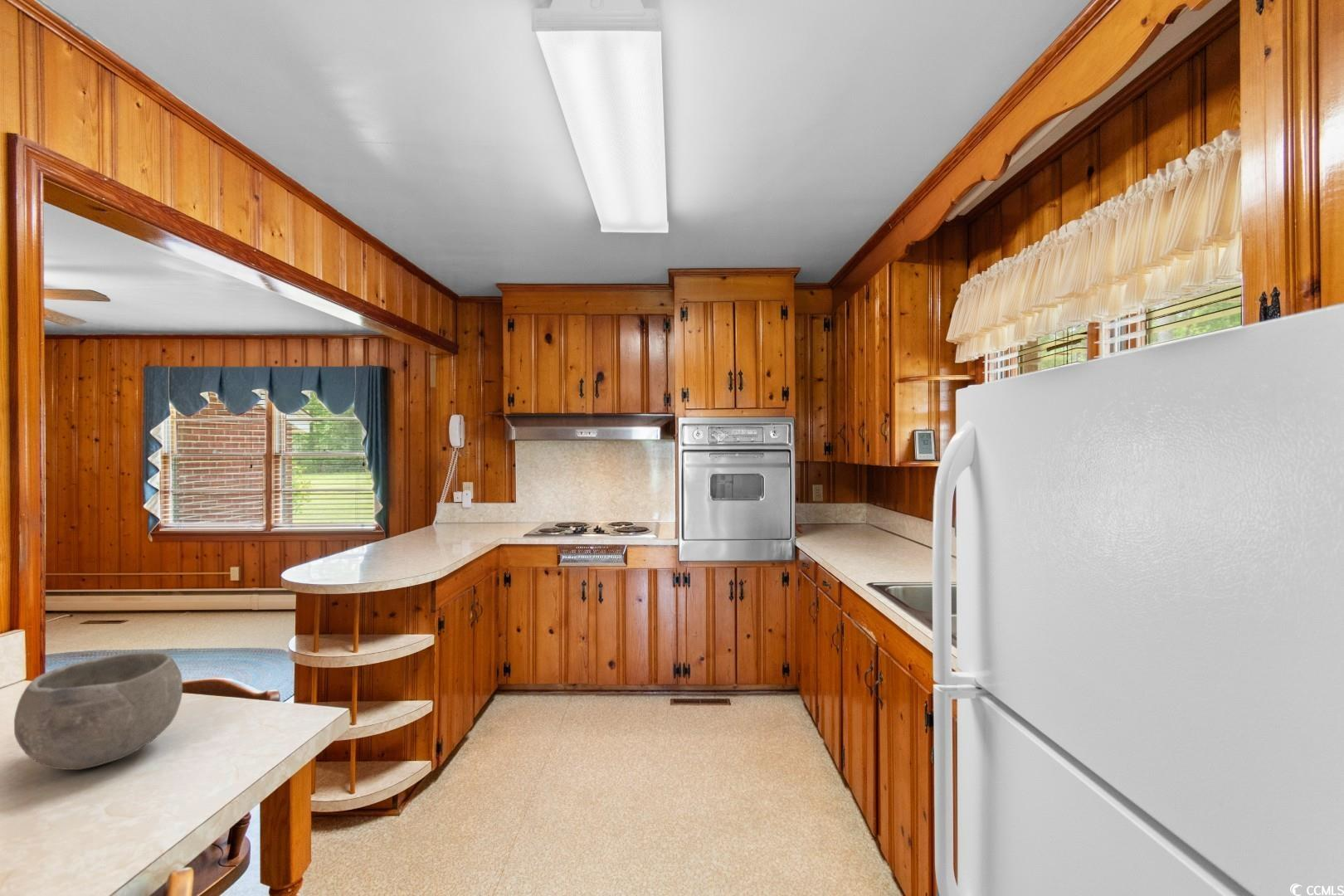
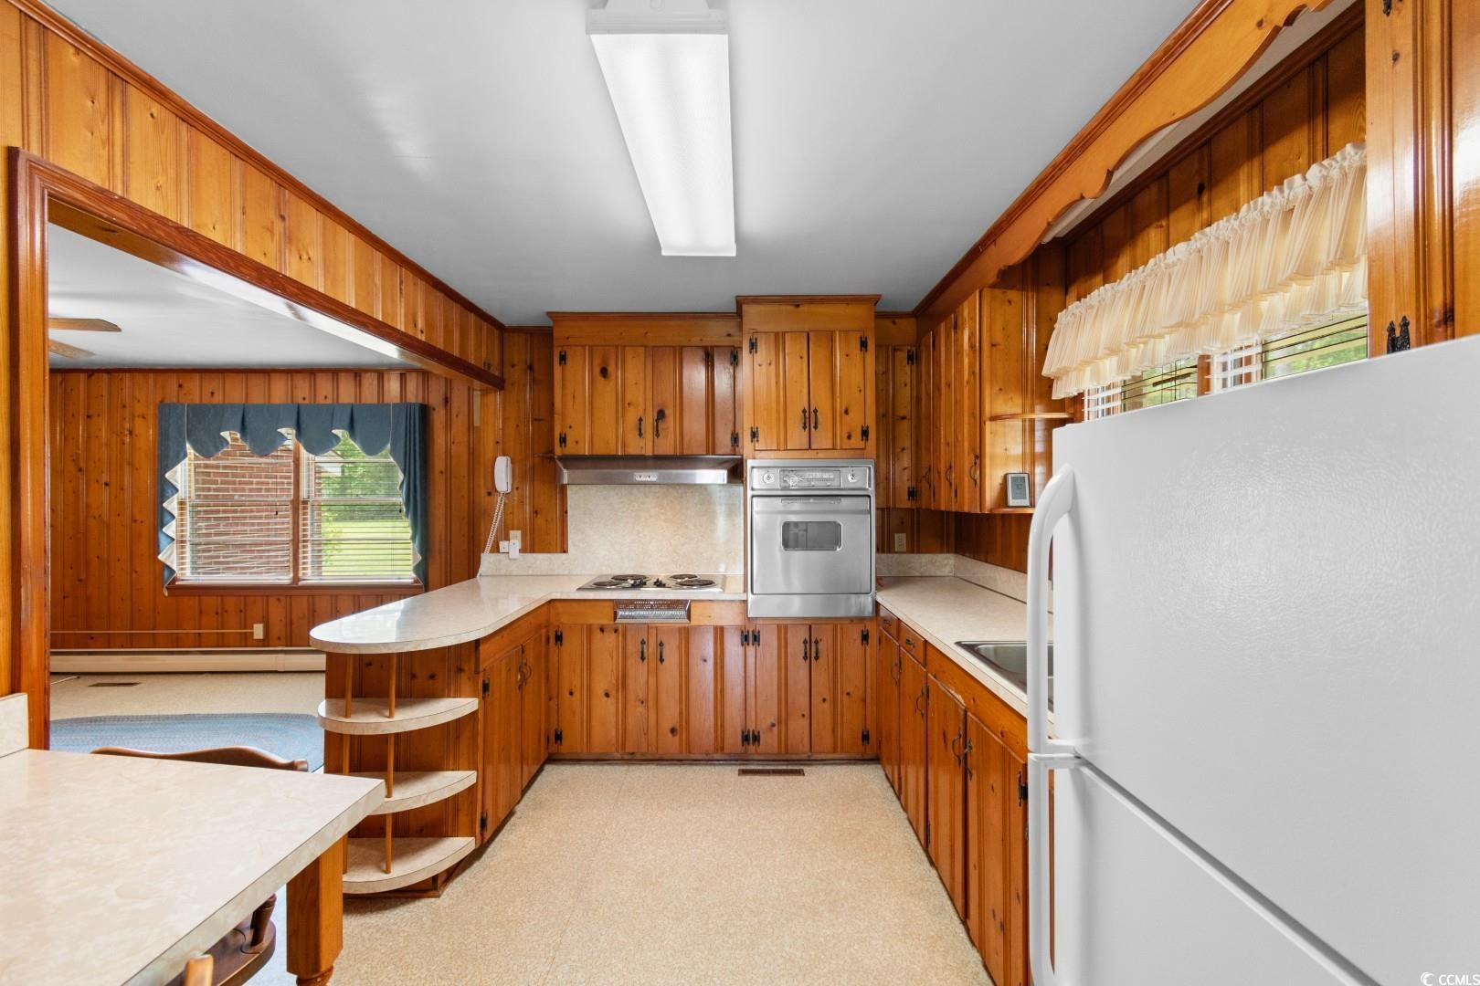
- bowl (105, 713)
